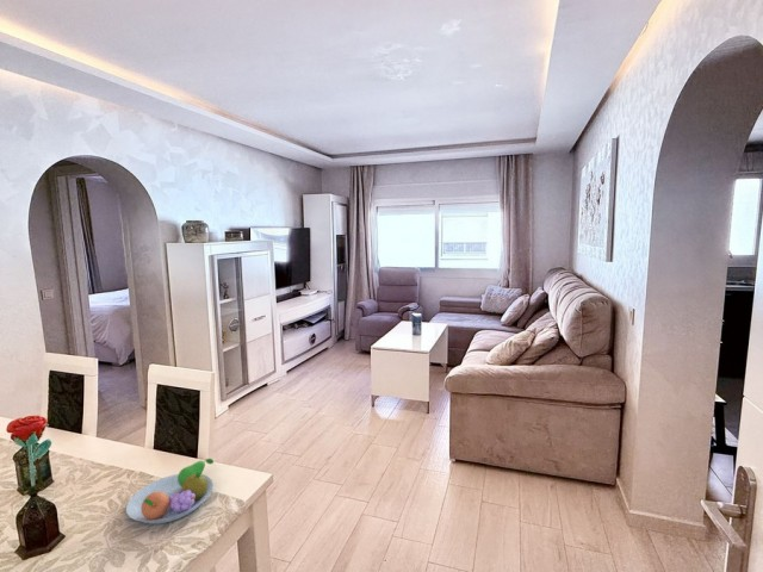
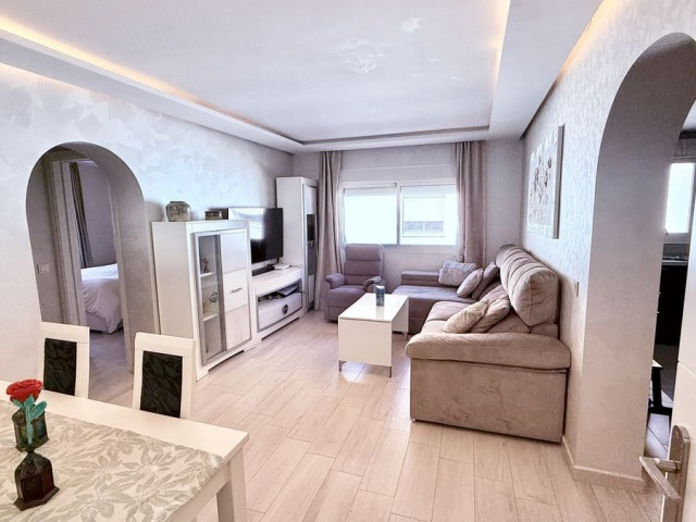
- fruit bowl (174, 486)
